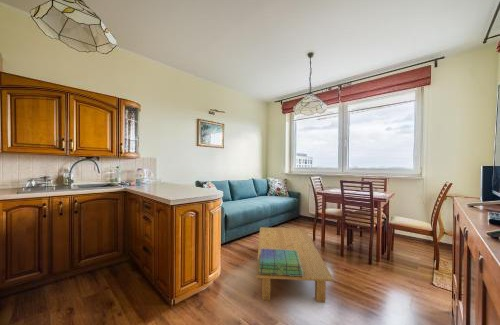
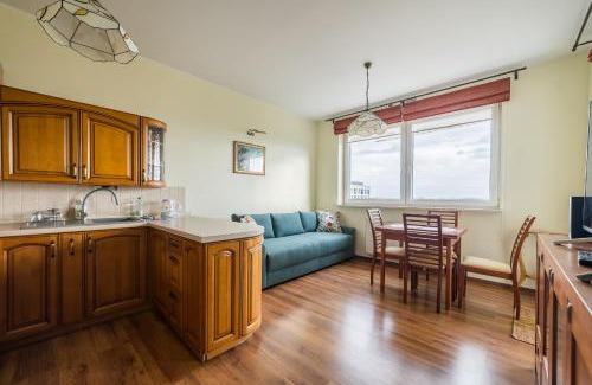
- coffee table (286, 249)
- stack of books (279, 261)
